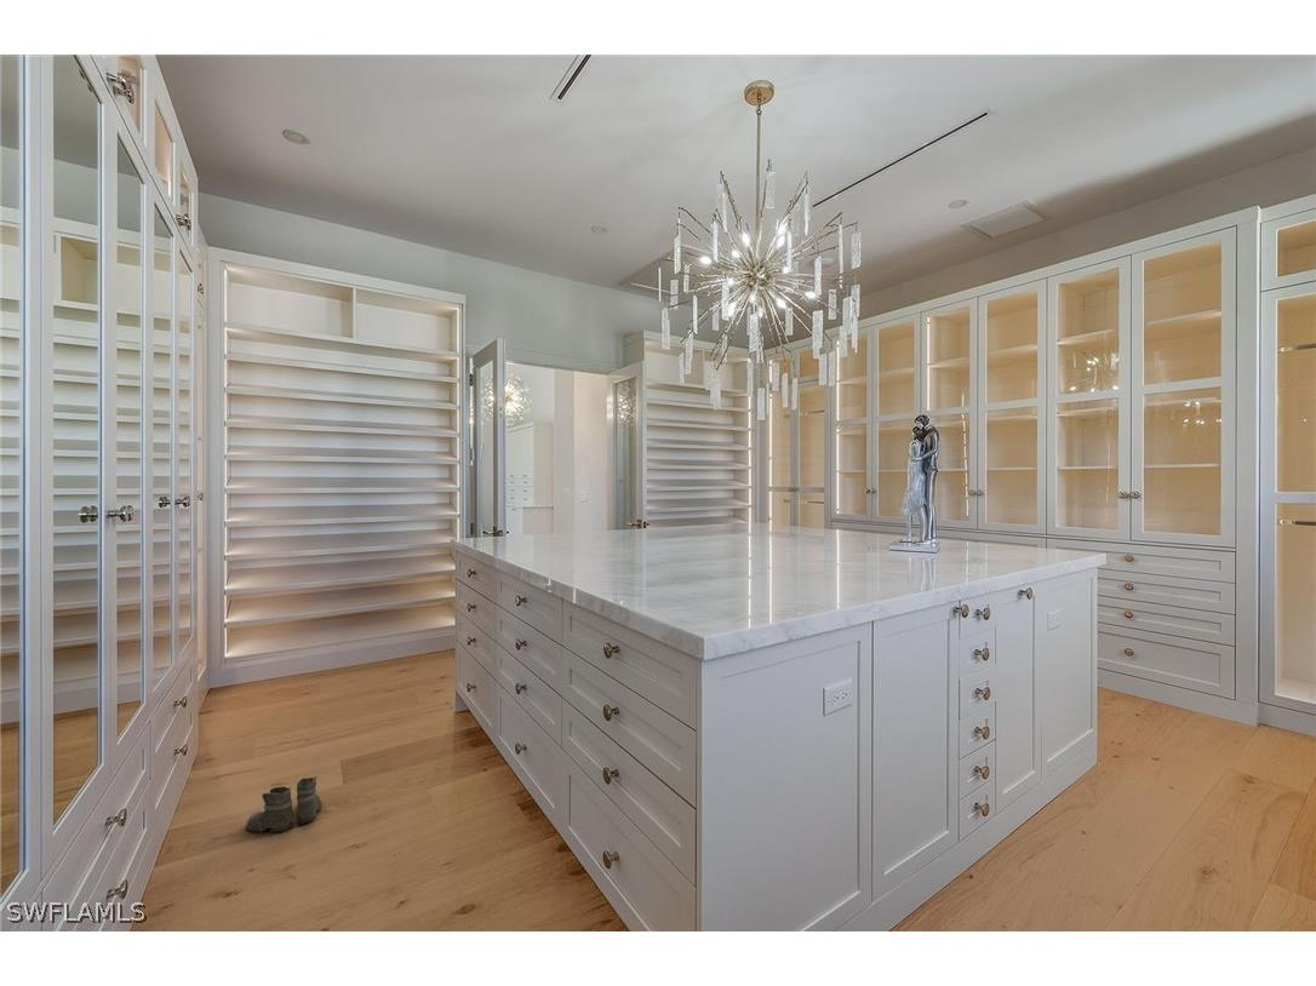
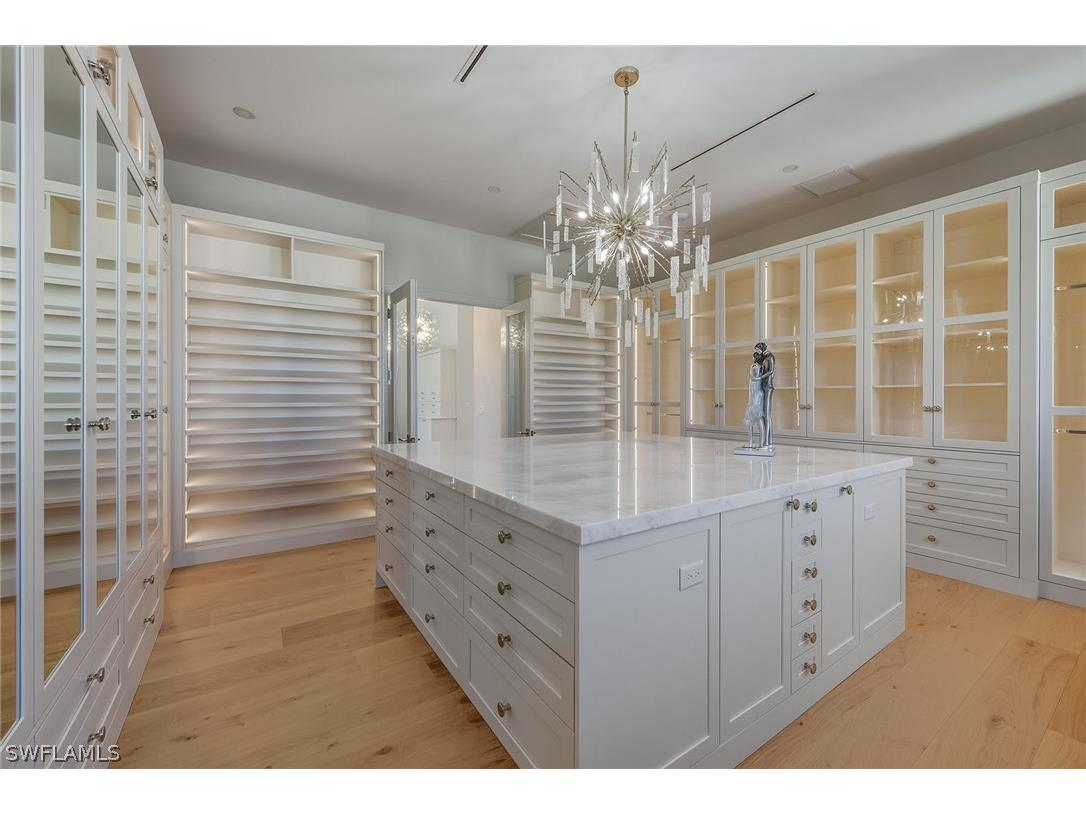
- boots (291, 799)
